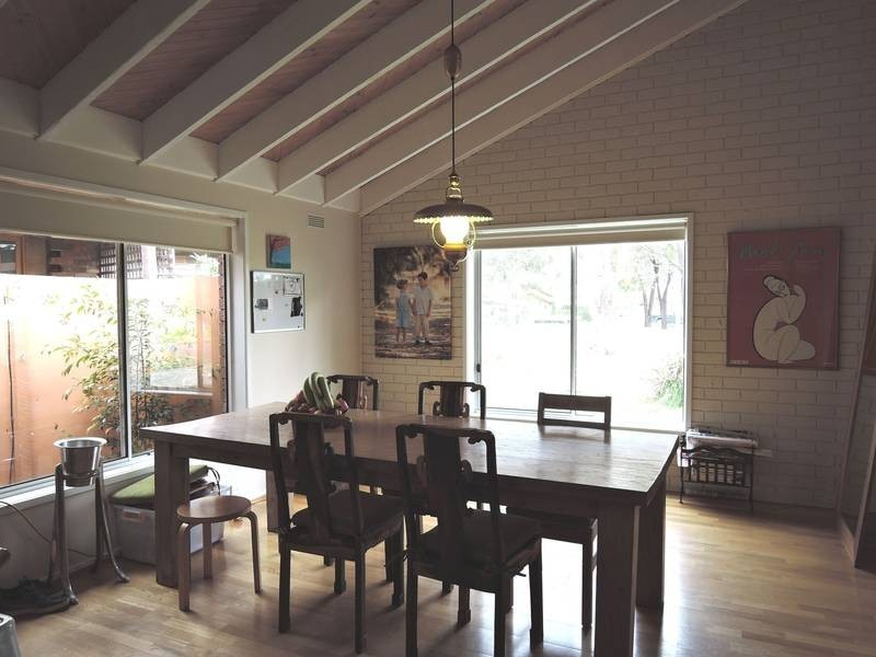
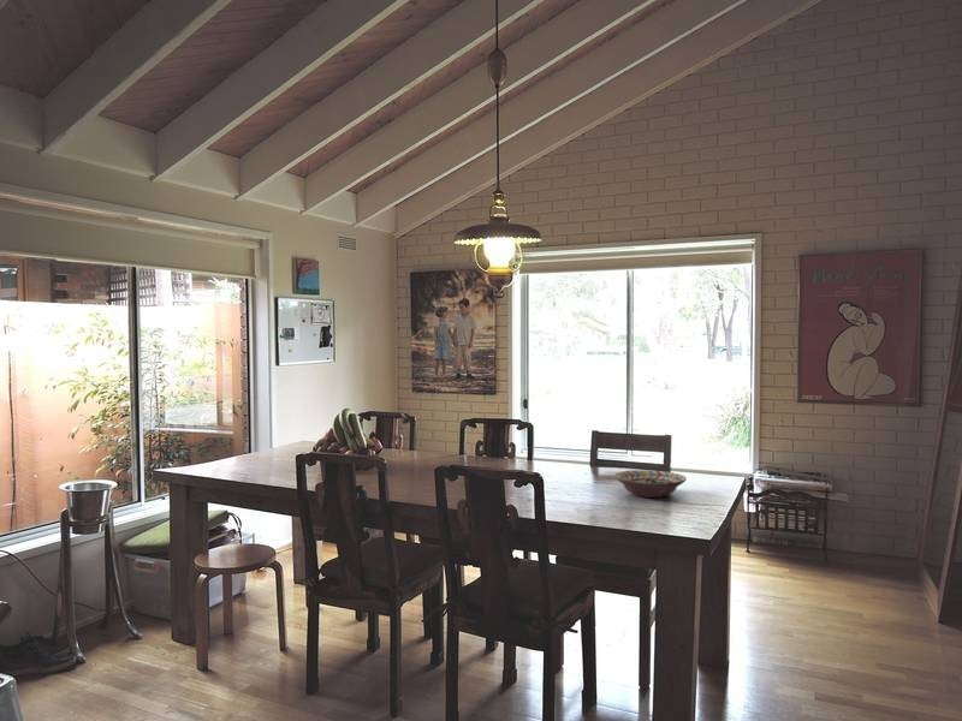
+ decorative bowl (649, 484)
